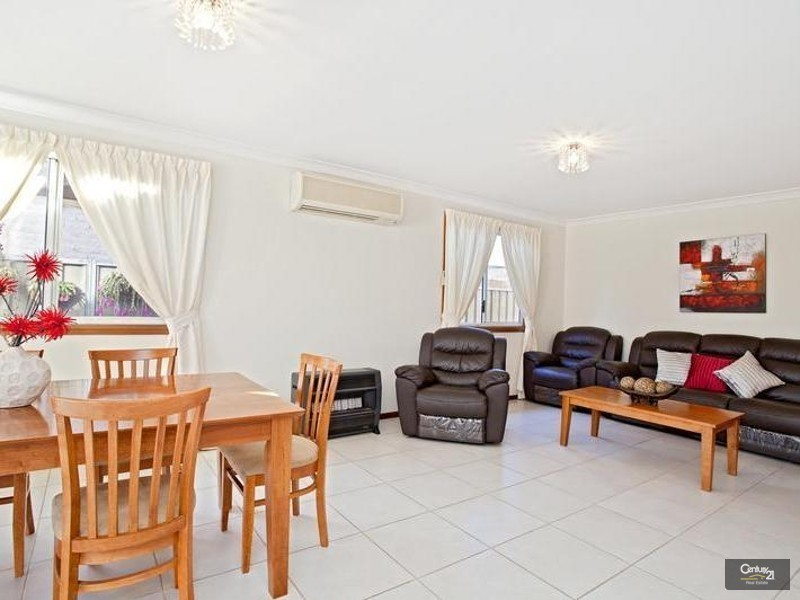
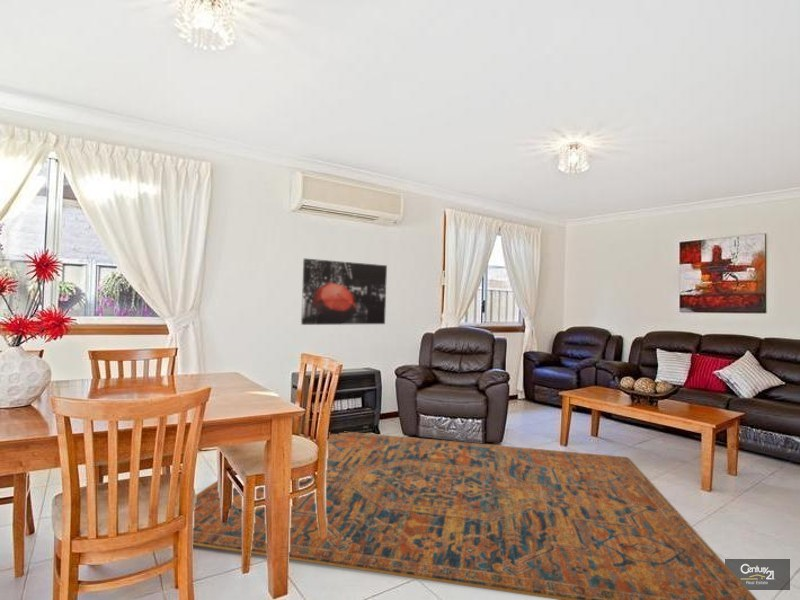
+ rug (440, 487)
+ wall art (346, 293)
